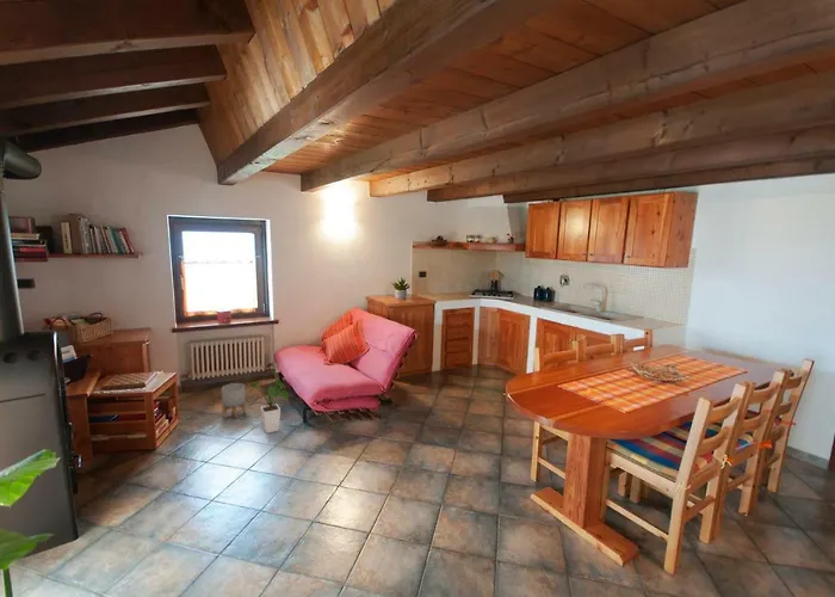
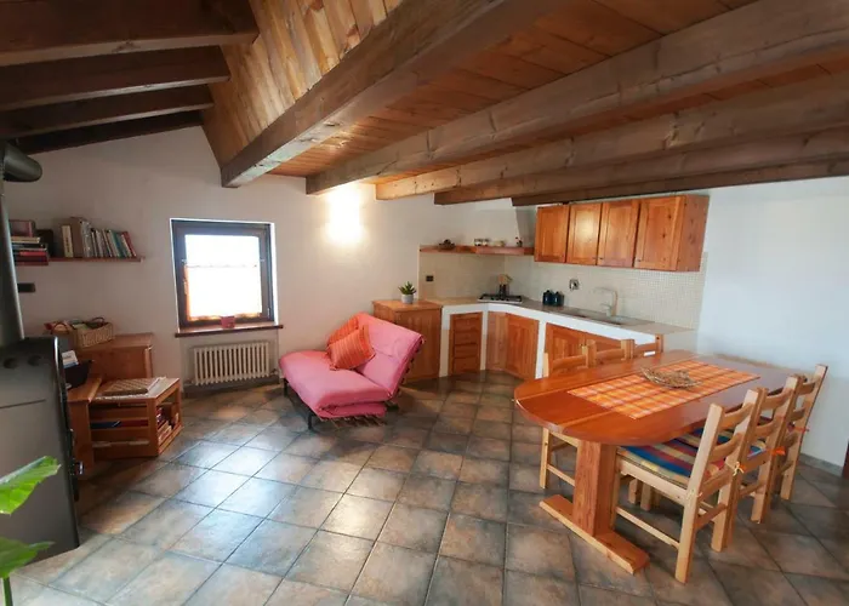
- house plant (267, 402)
- planter (234, 400)
